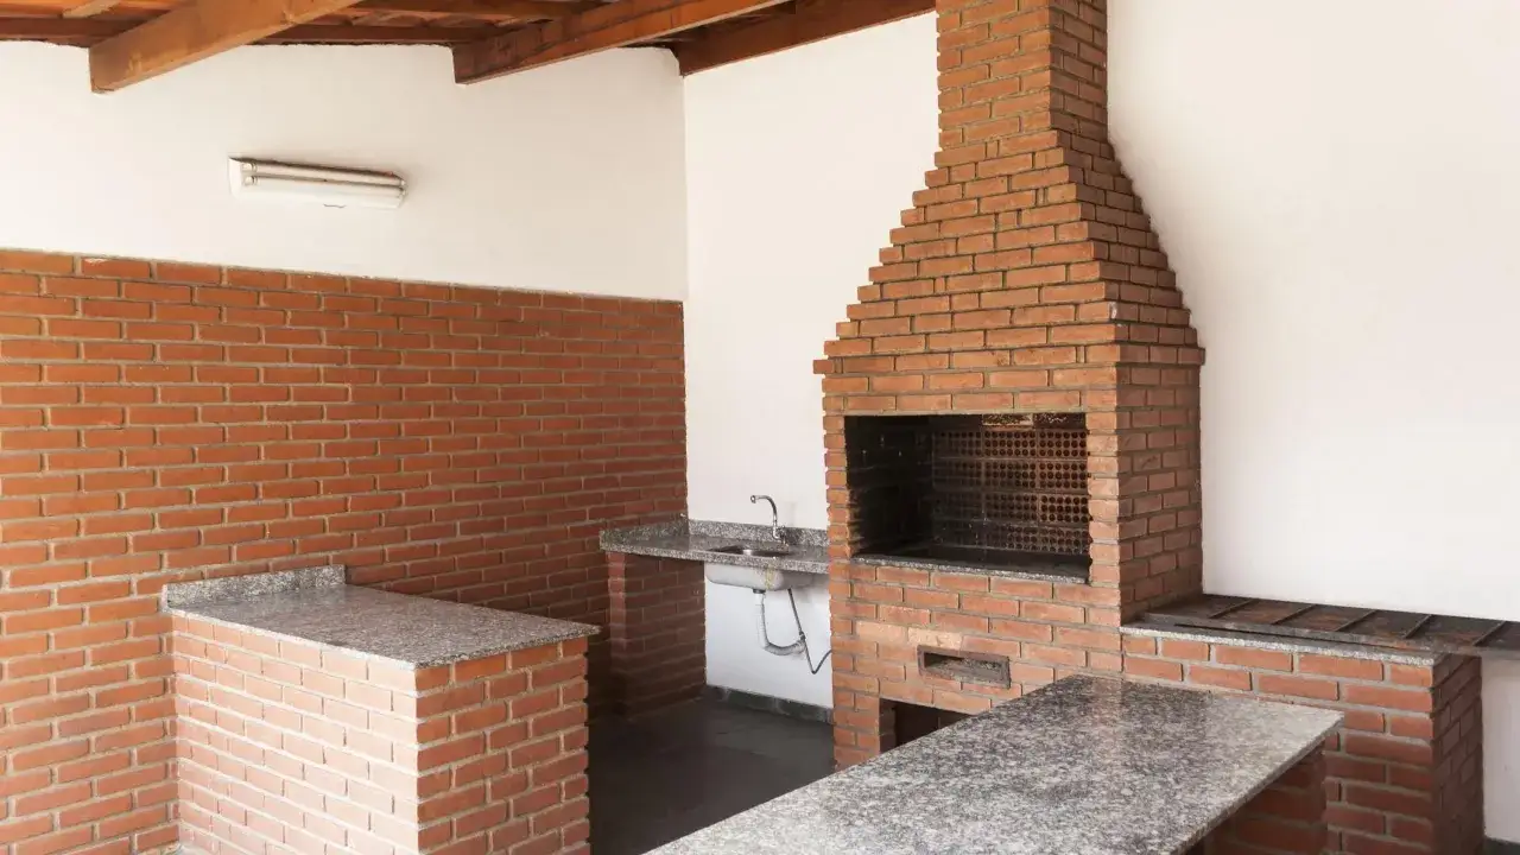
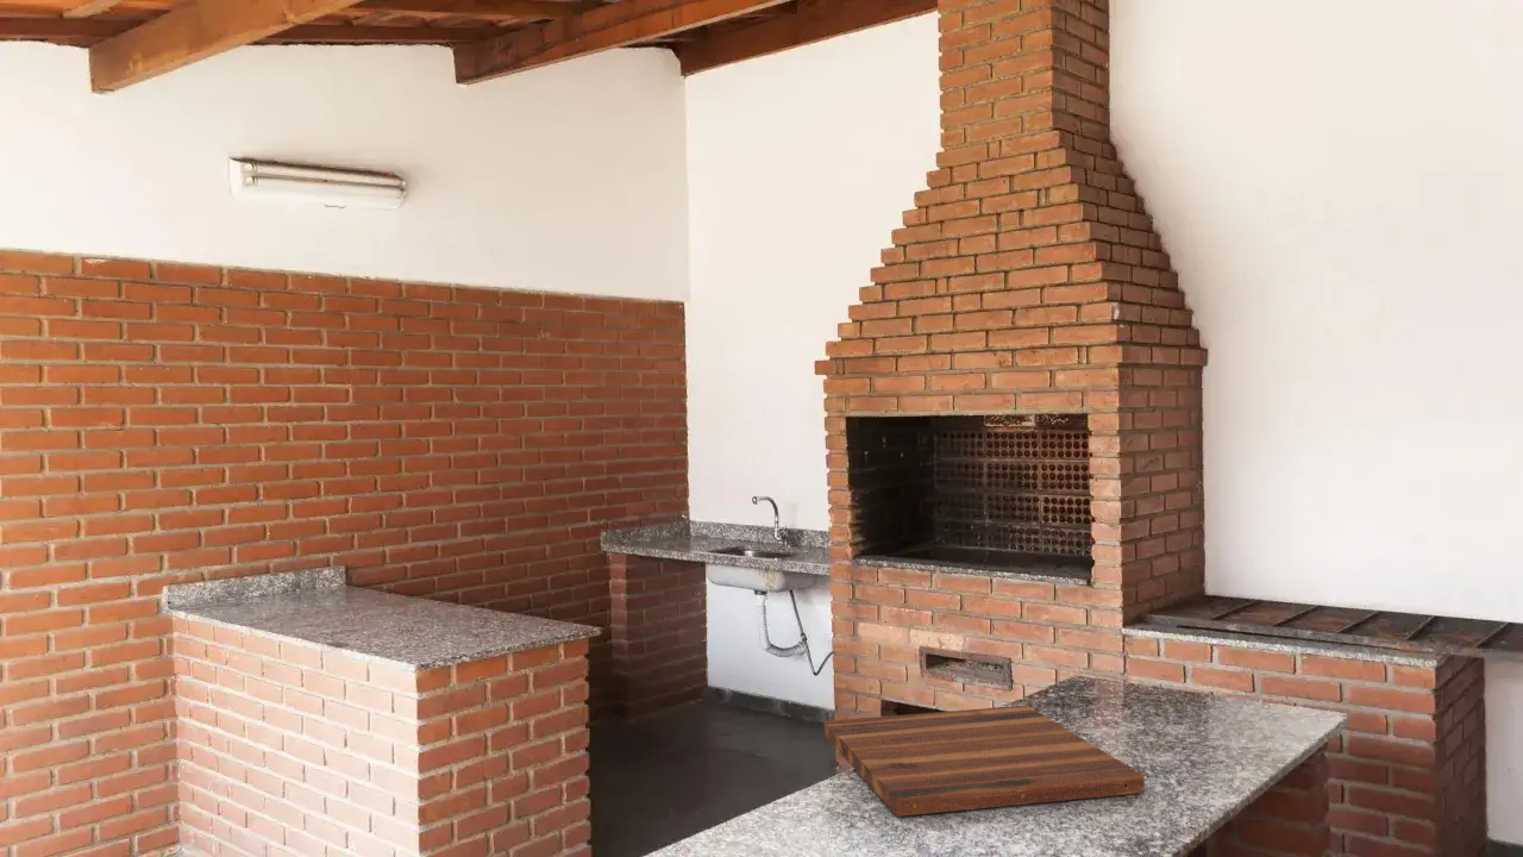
+ cutting board (970, 753)
